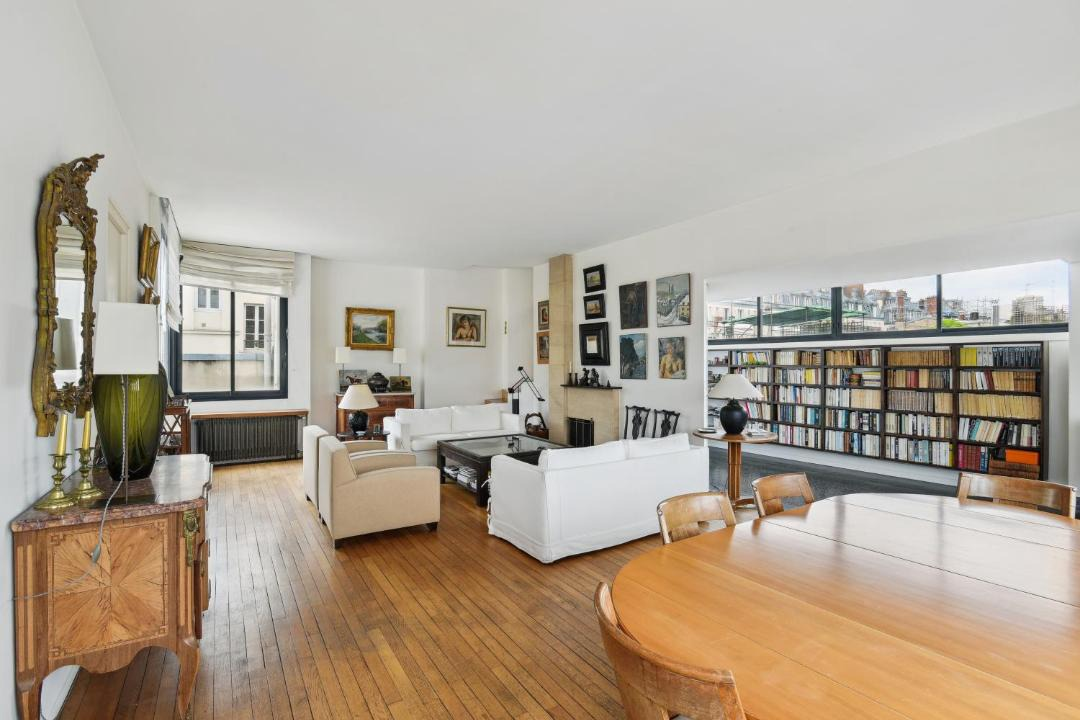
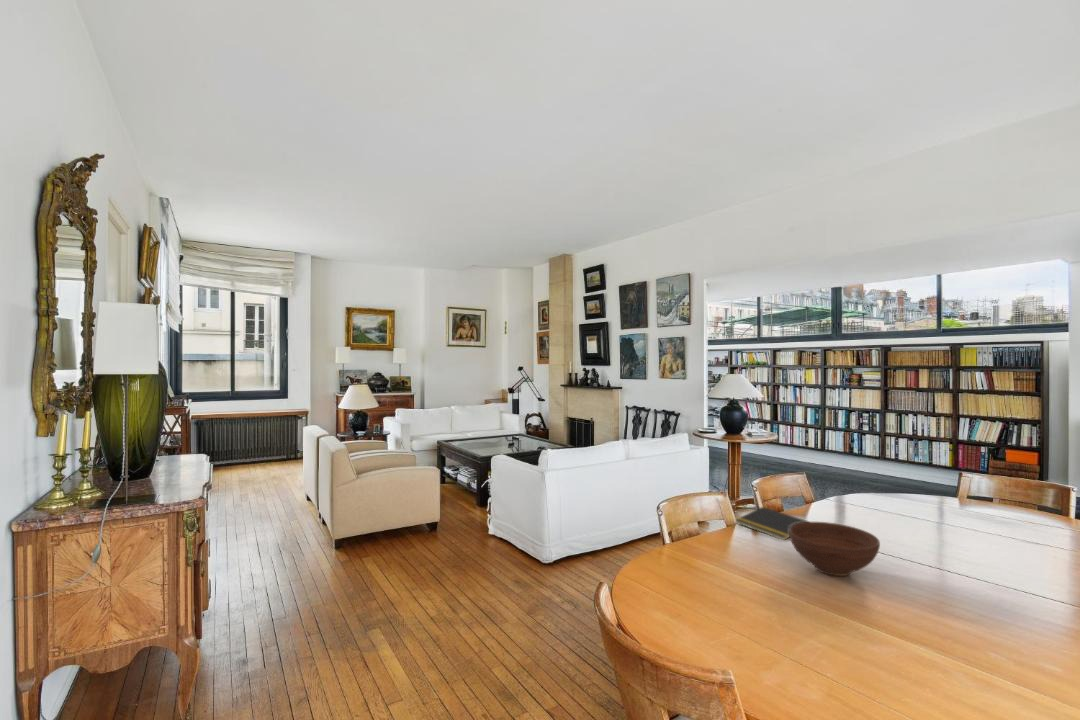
+ notepad (772, 522)
+ bowl (832, 552)
